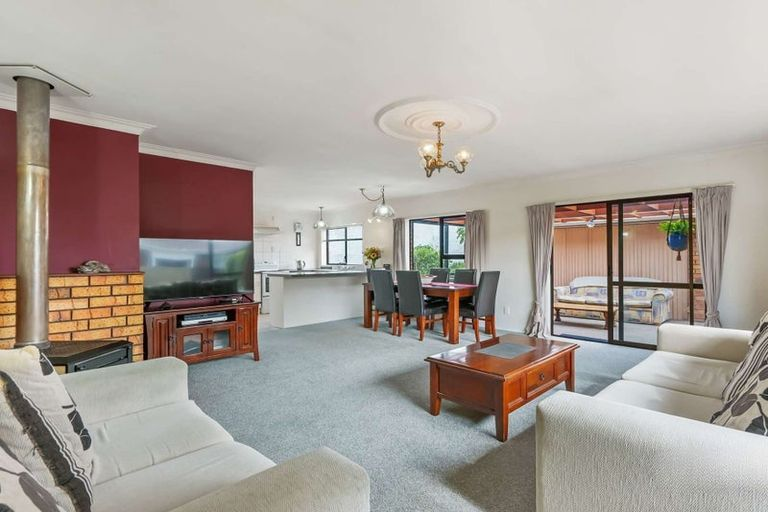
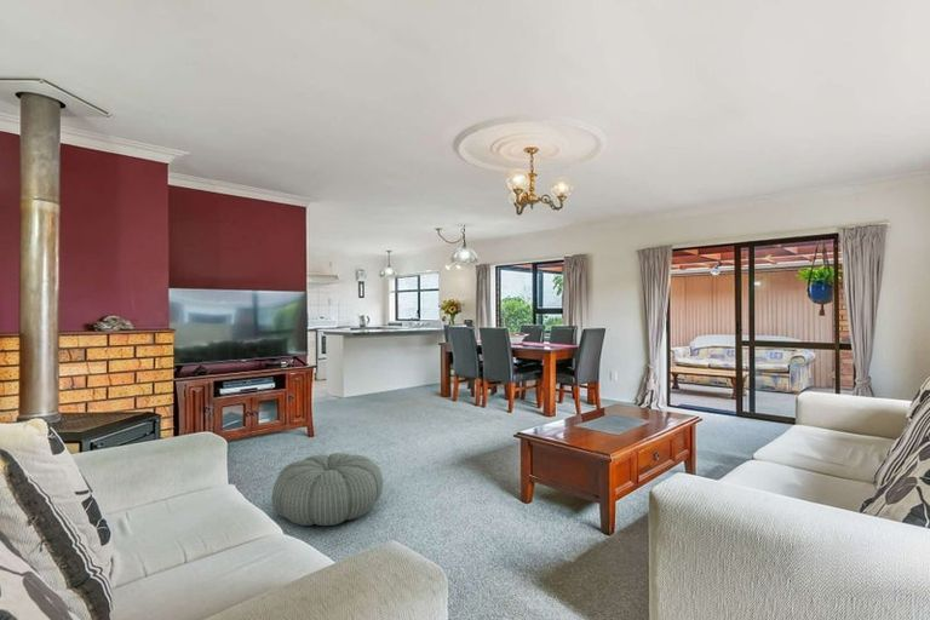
+ pouf (328, 486)
